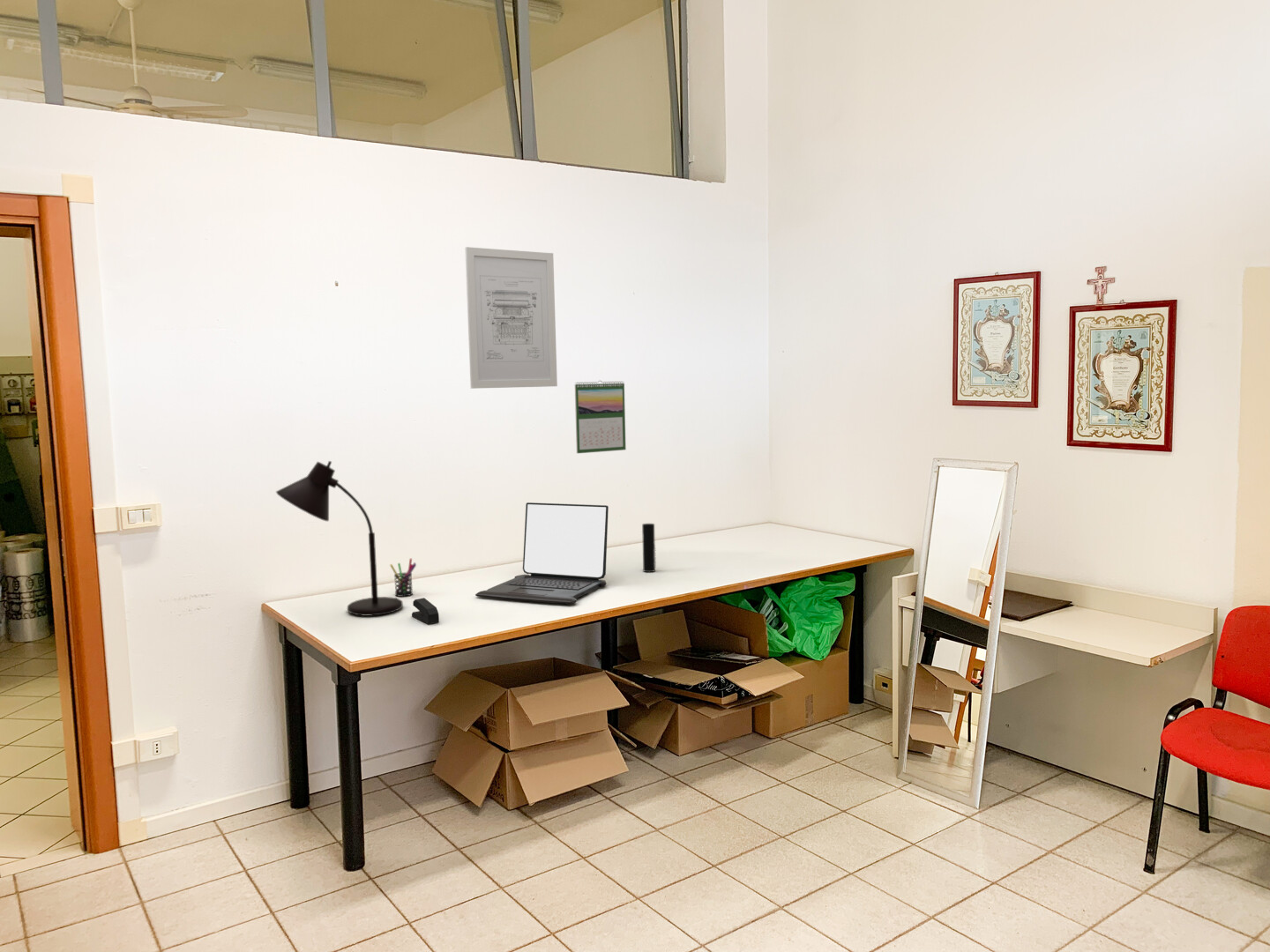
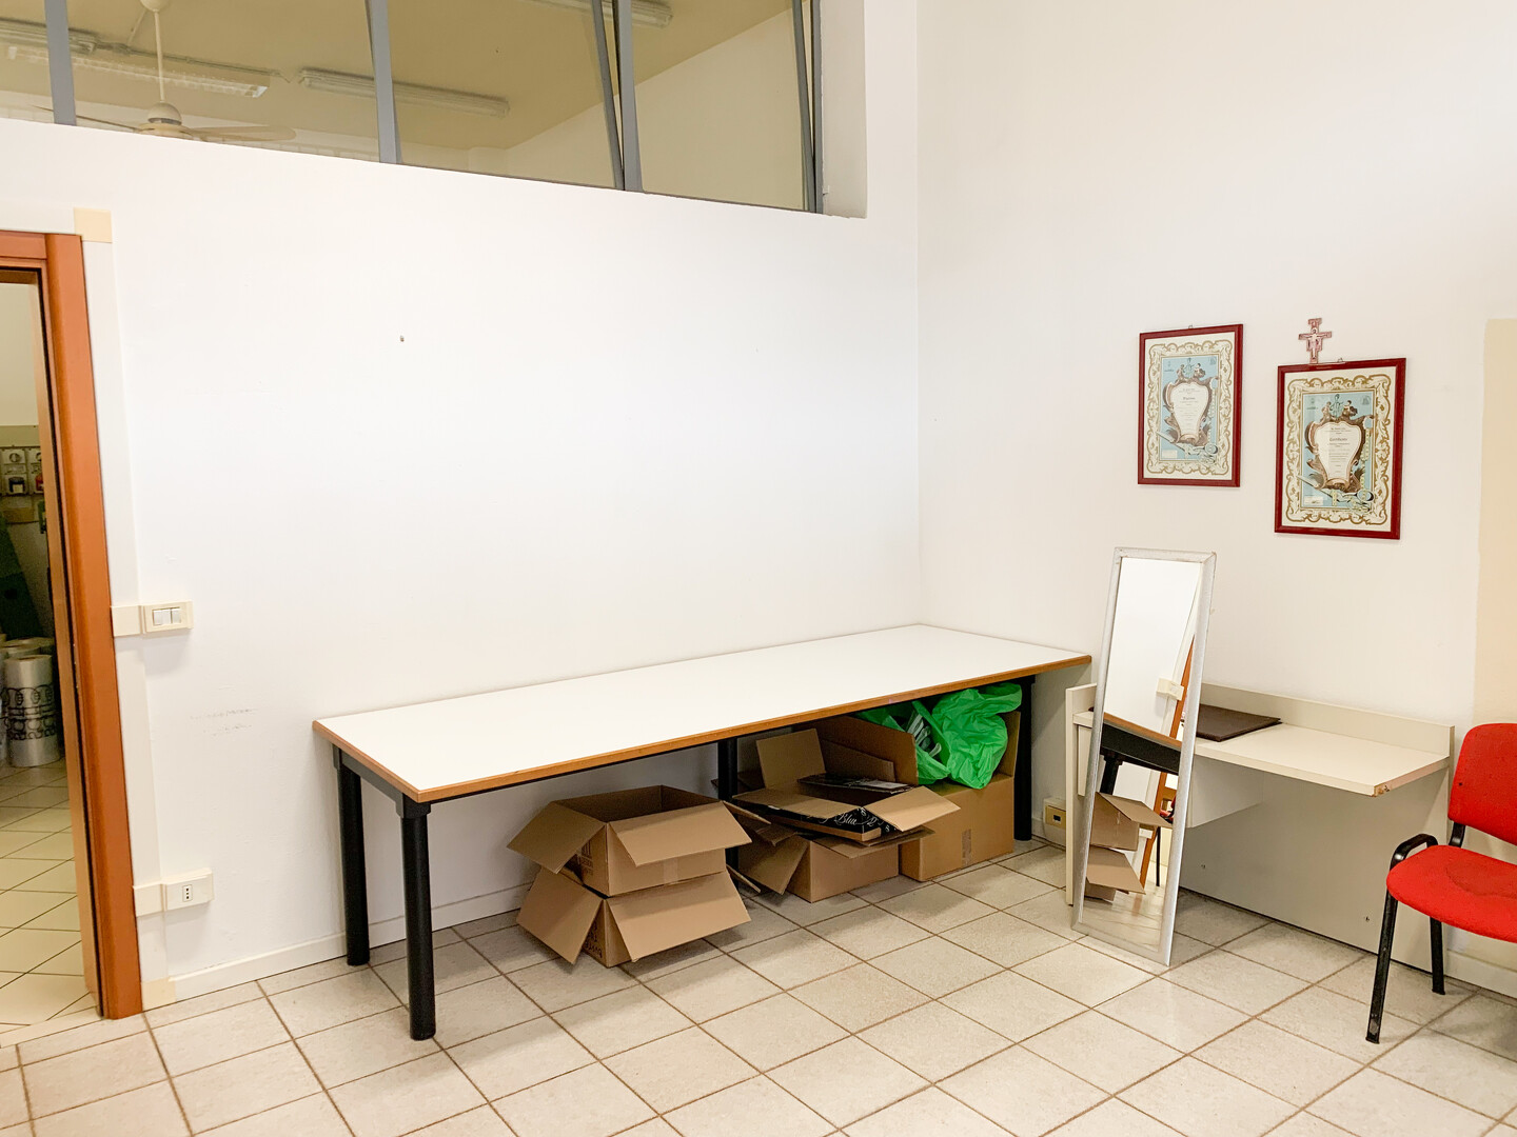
- desk lamp (328, 520)
- pen holder (403, 576)
- laptop (545, 550)
- wall art (512, 319)
- cup (648, 547)
- calendar (601, 416)
- stapler (424, 610)
